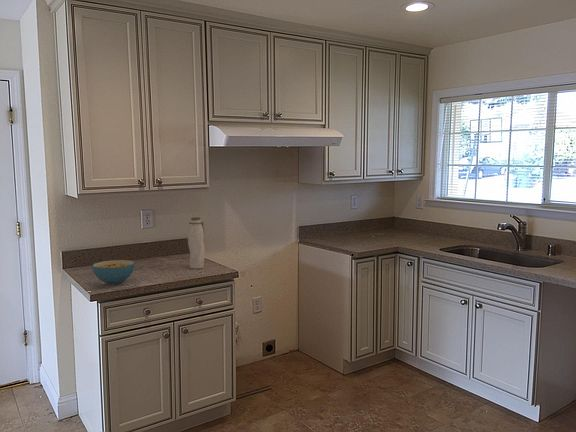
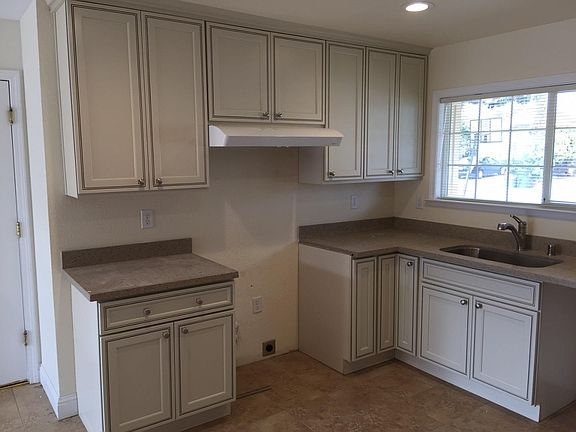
- cereal bowl (114, 273)
- water bottle (196, 242)
